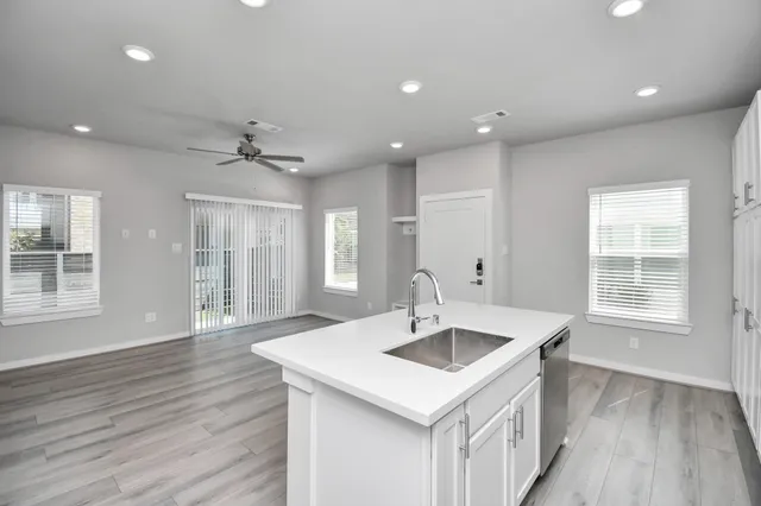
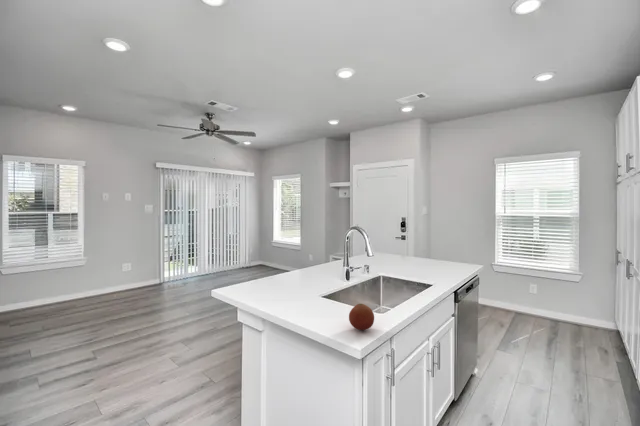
+ fruit (361, 316)
